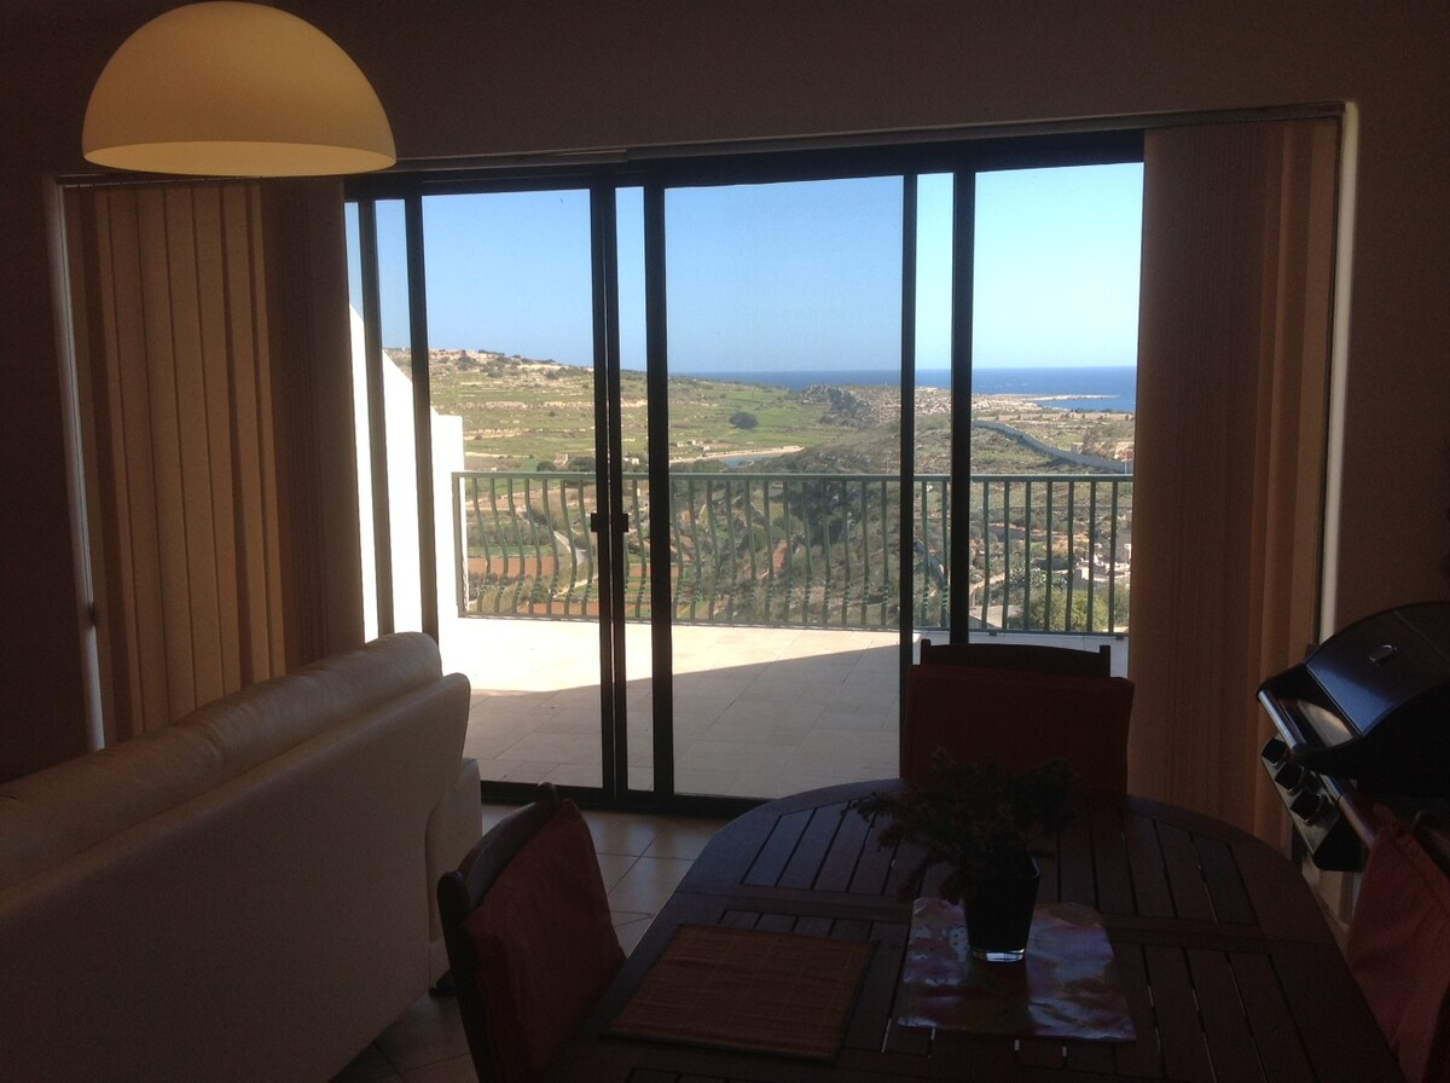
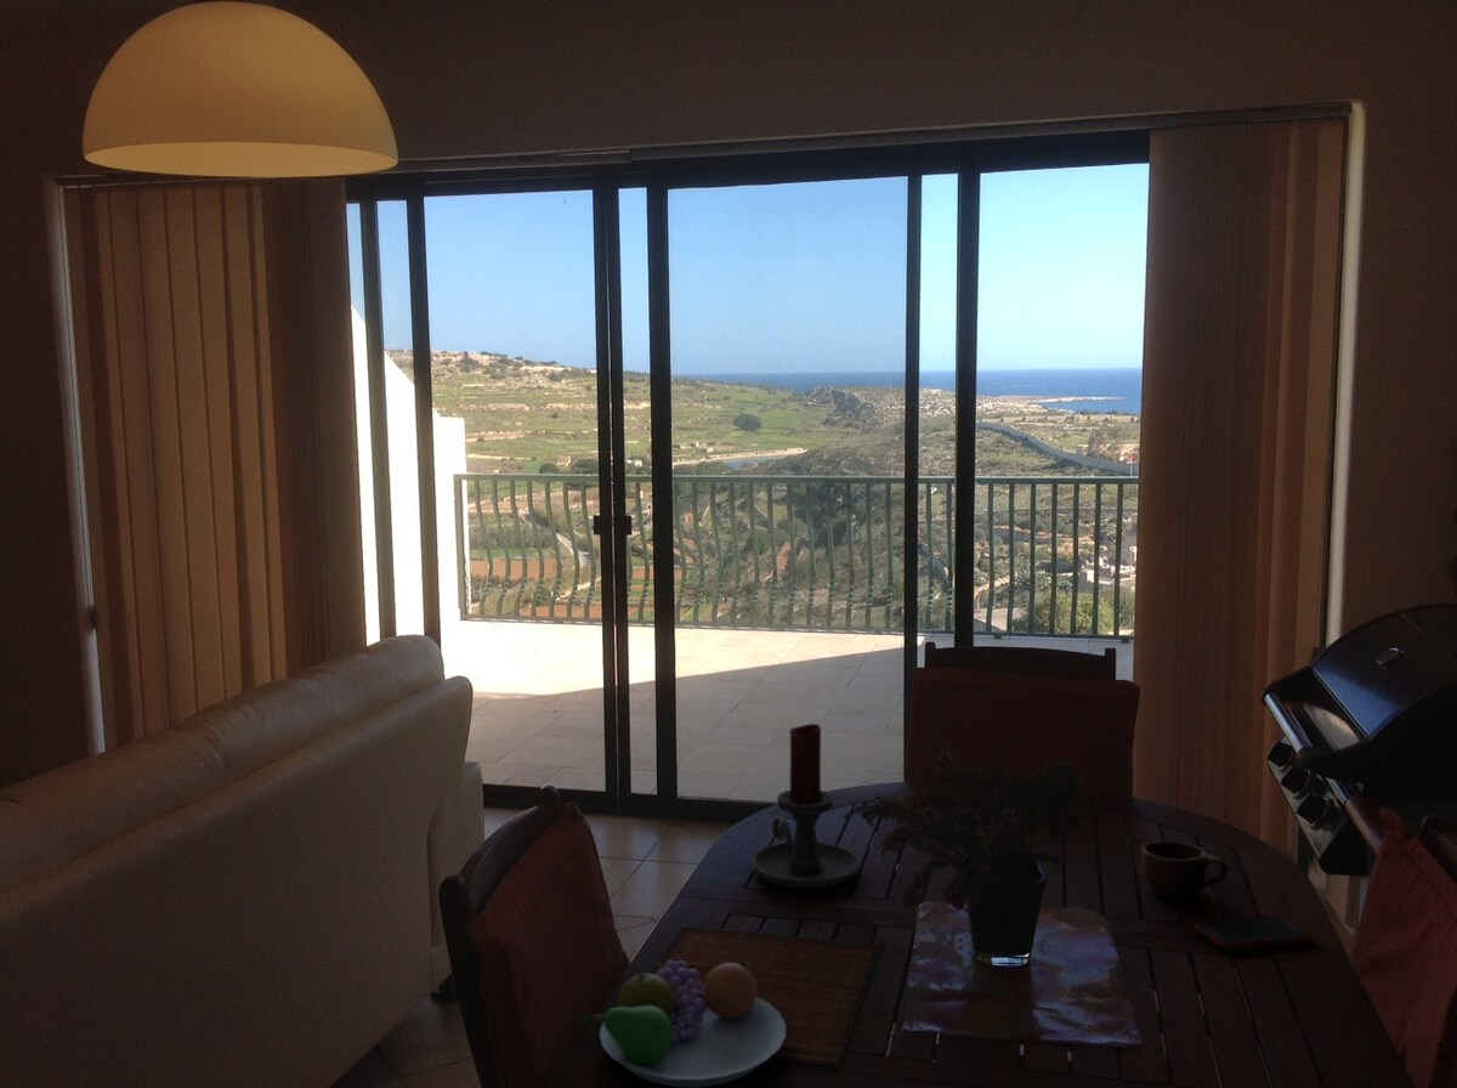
+ candle holder (799, 794)
+ mug (1180, 869)
+ fruit bowl (685, 1011)
+ cell phone (1252, 931)
